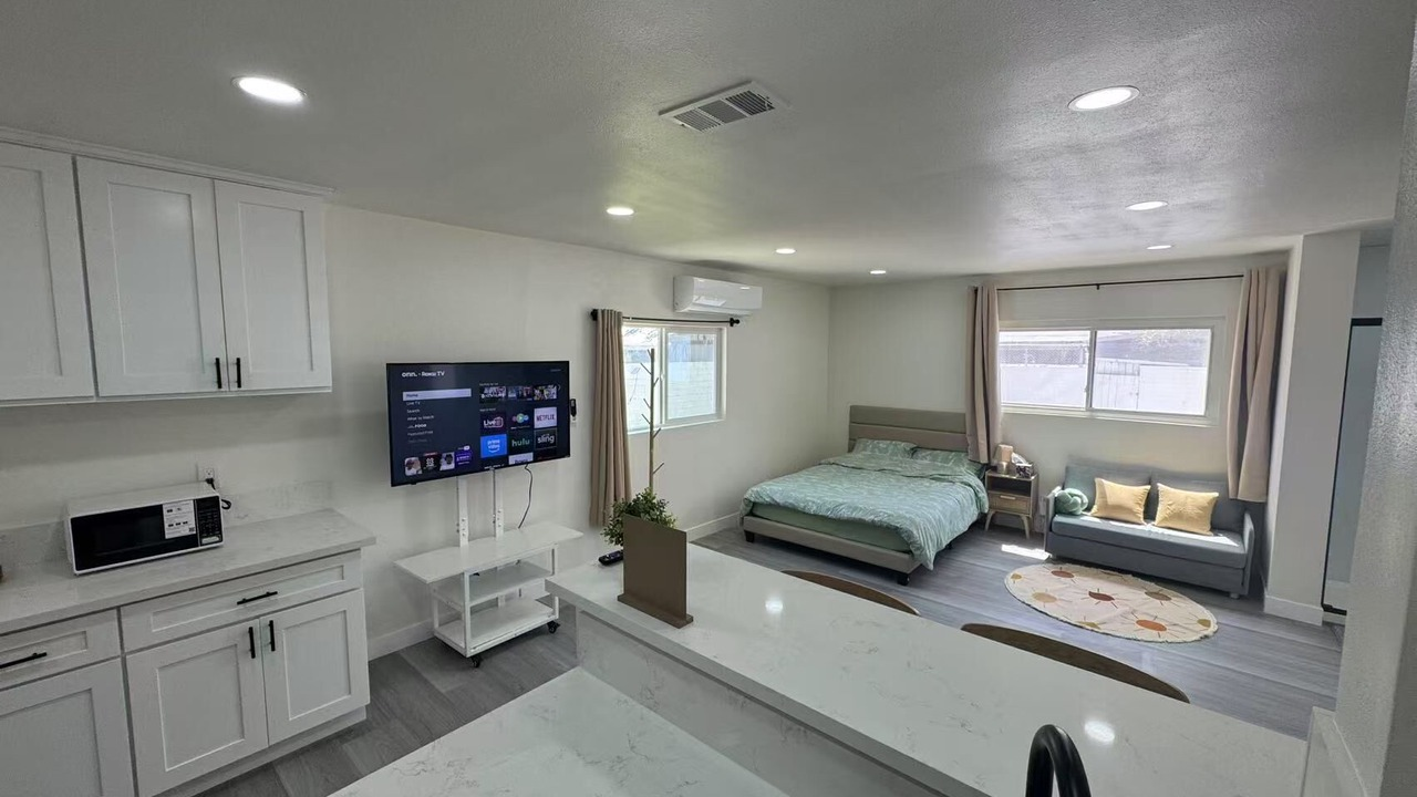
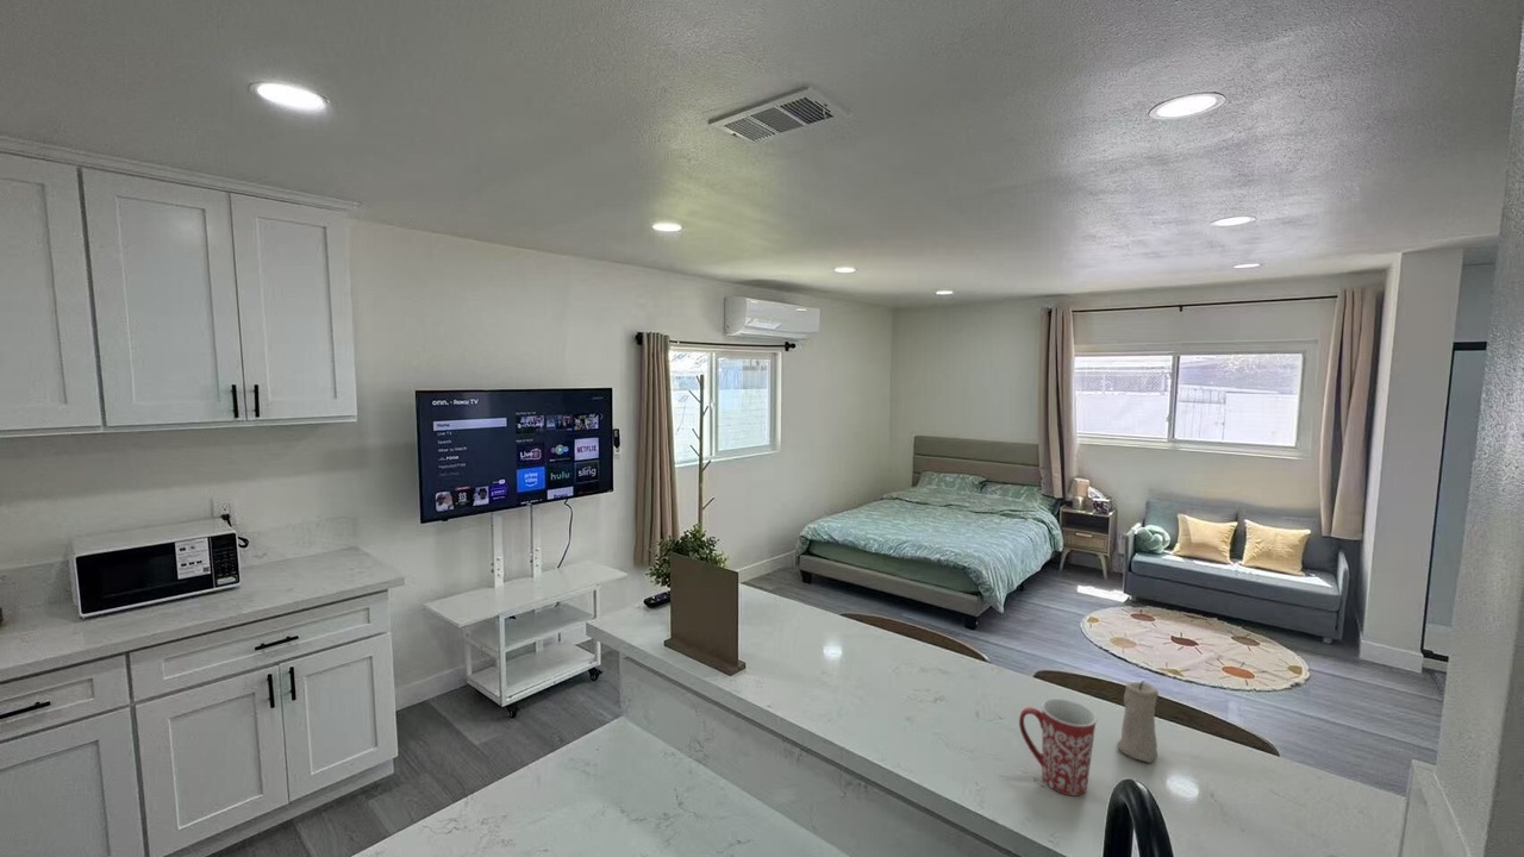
+ candle (1139, 715)
+ mug (1055, 743)
